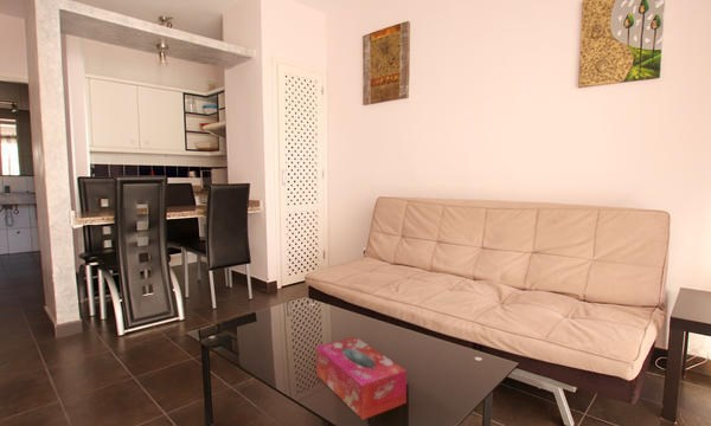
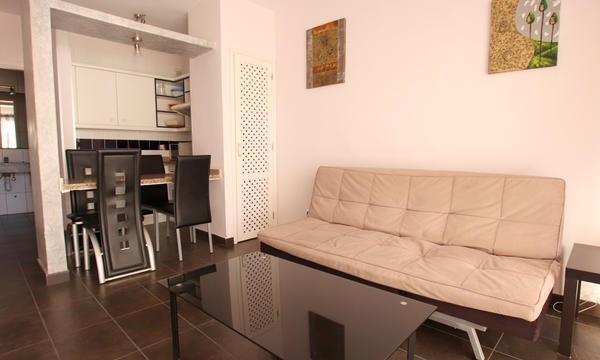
- tissue box (358, 373)
